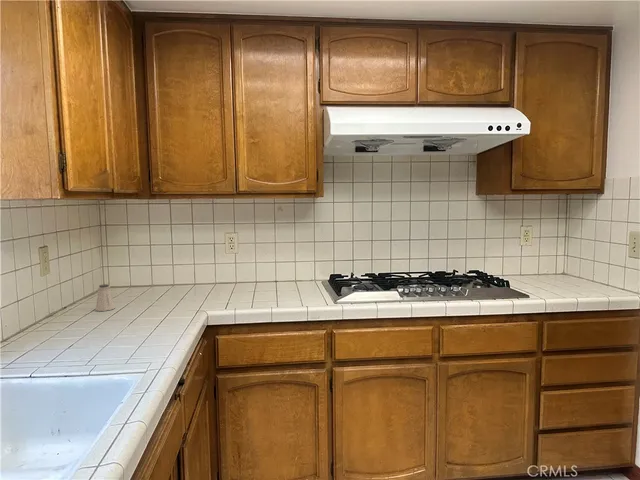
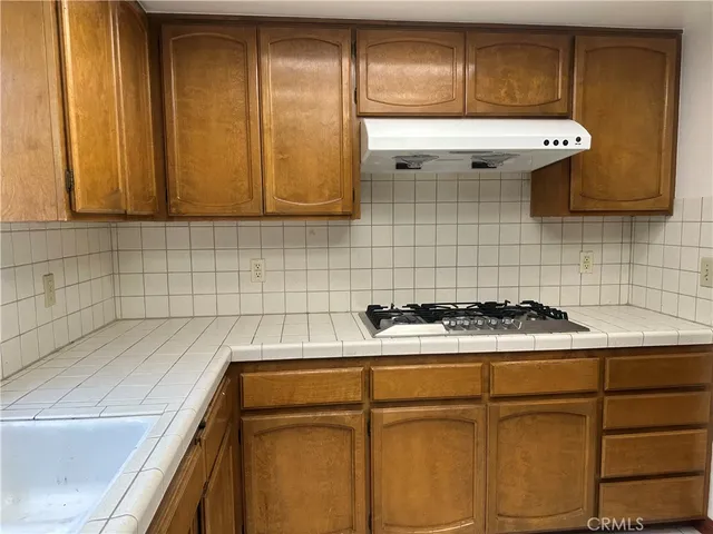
- saltshaker (104, 296)
